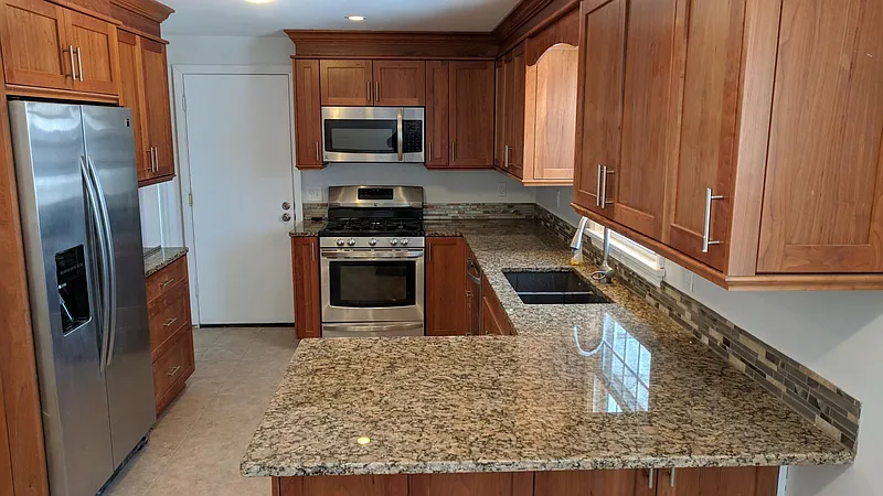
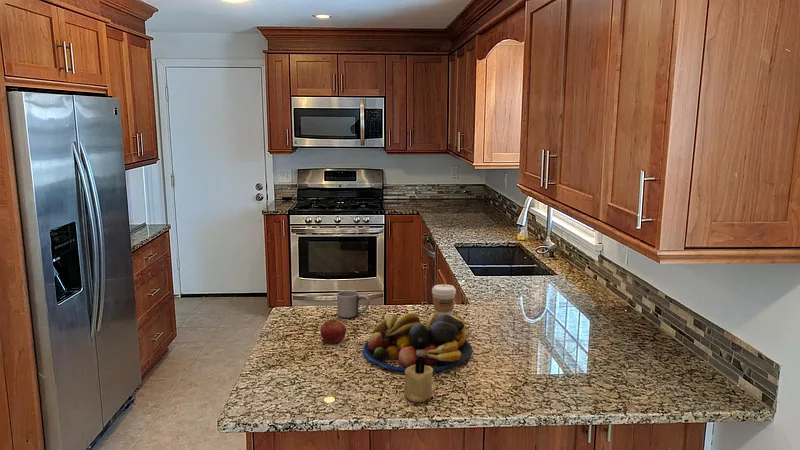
+ coffee cup (443, 302)
+ fruit bowl (416, 331)
+ candle (417, 378)
+ apple (333, 328)
+ mug (353, 304)
